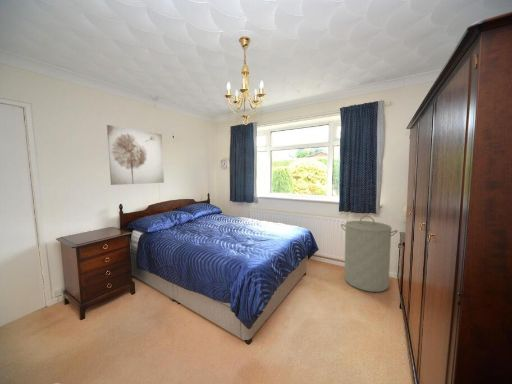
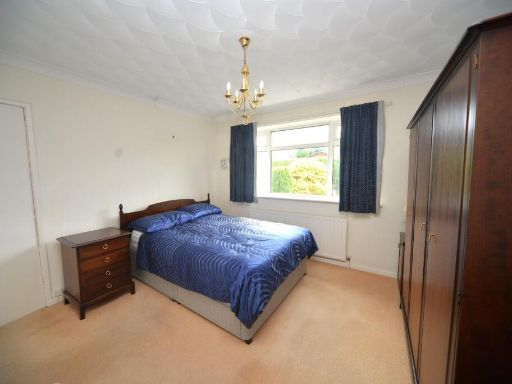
- wall art (138, 157)
- laundry hamper (366, 249)
